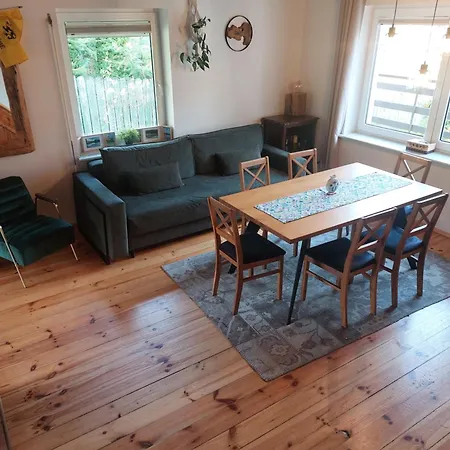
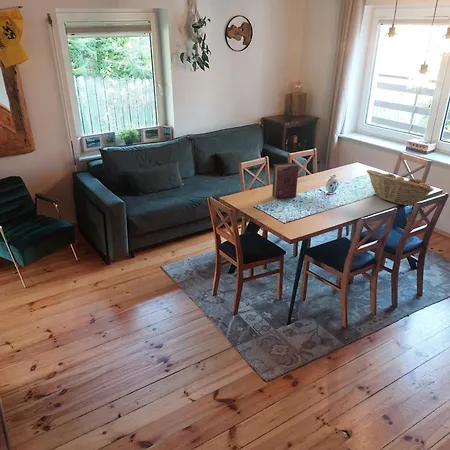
+ book (285, 180)
+ fruit basket (397, 184)
